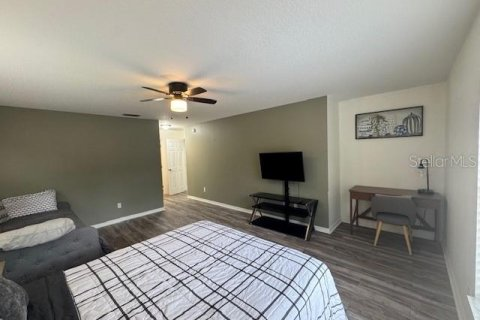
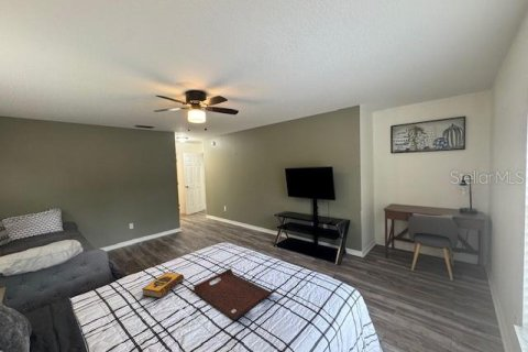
+ hardback book (164, 284)
+ serving tray (233, 290)
